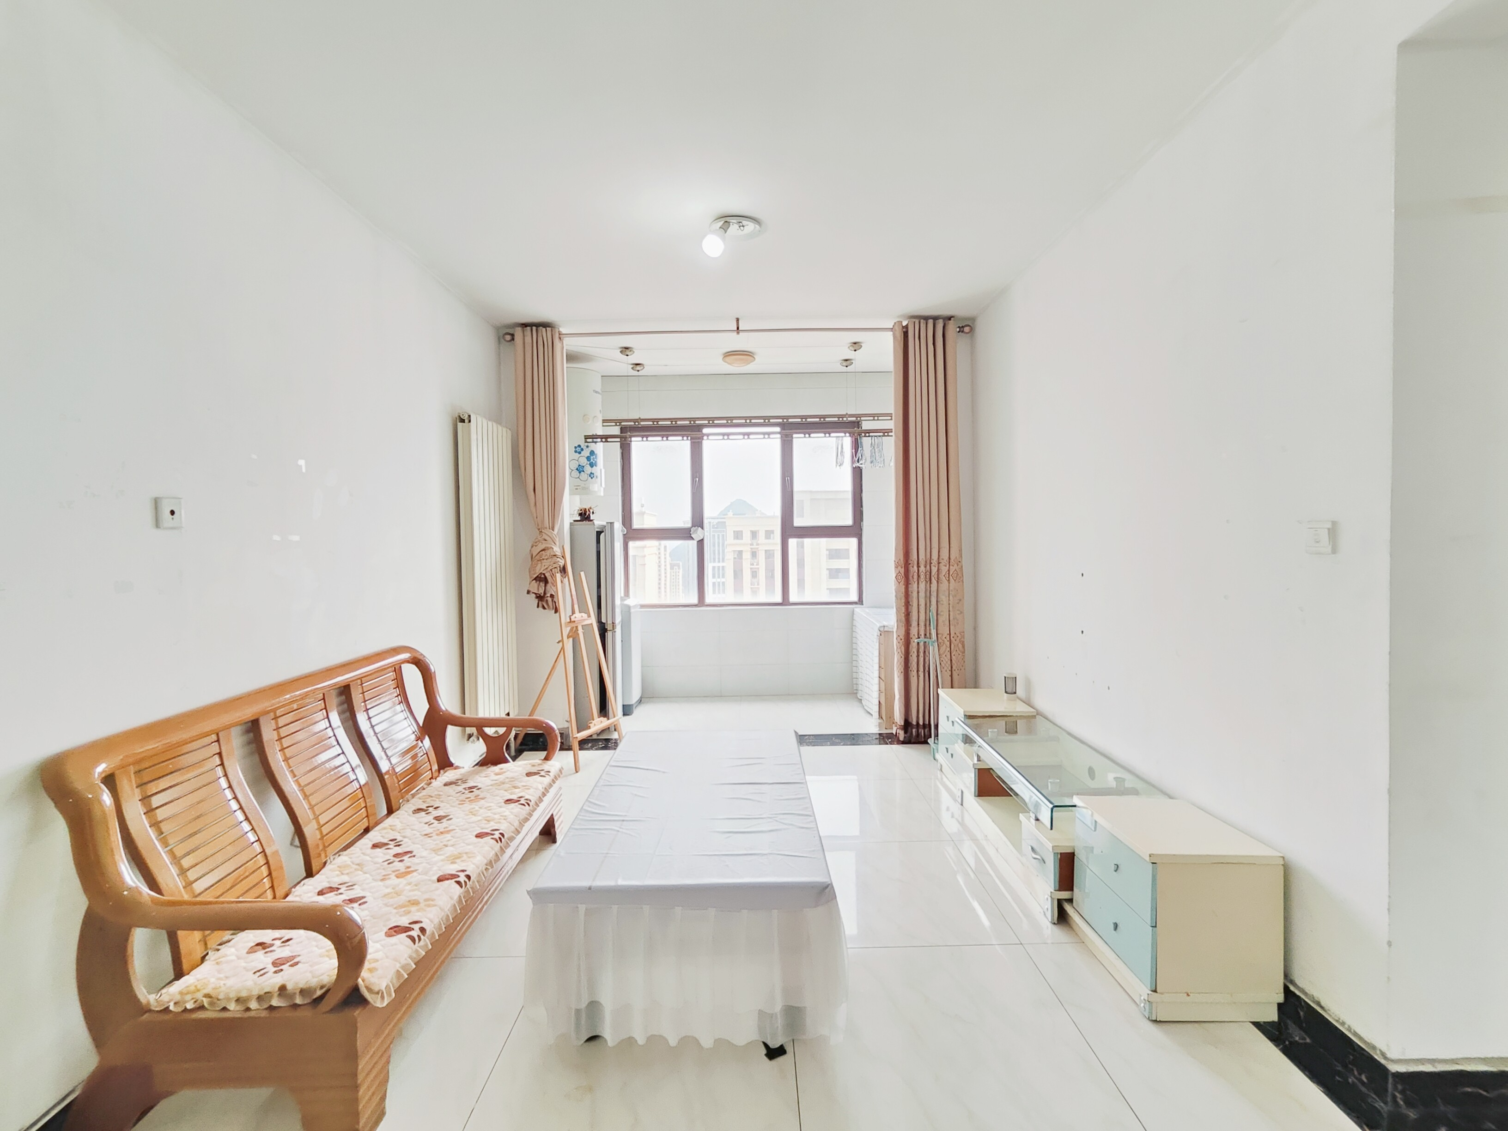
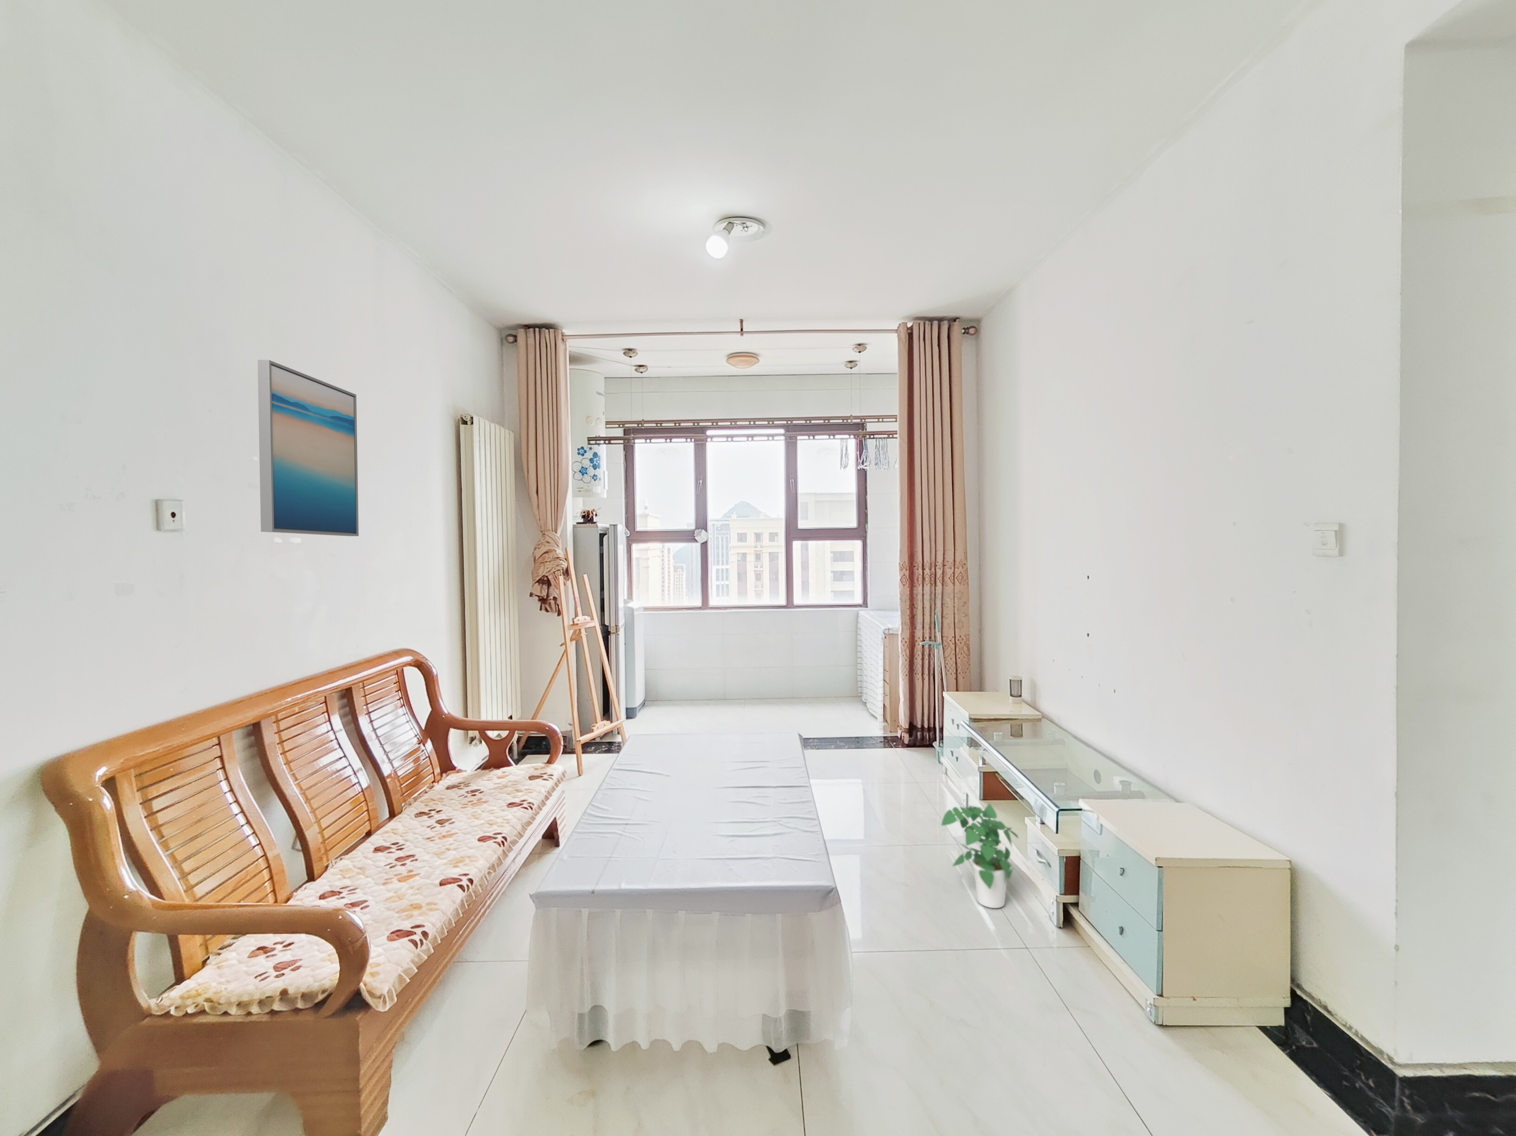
+ wall art (313, 457)
+ potted plant (981, 854)
